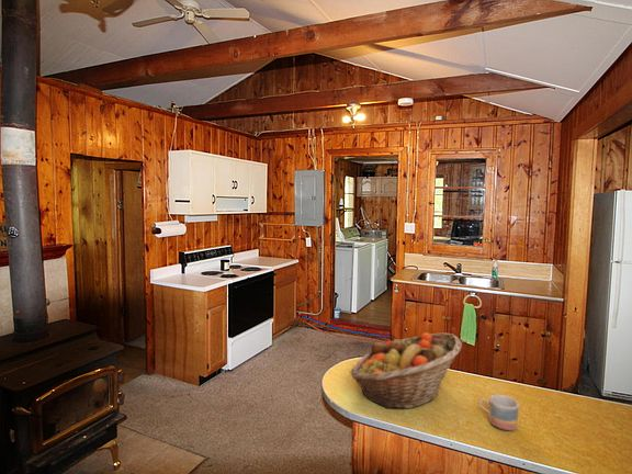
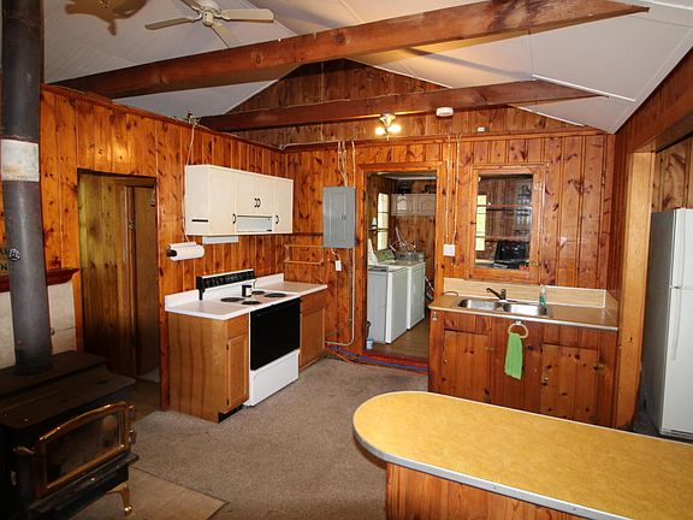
- fruit basket (406, 363)
- mug (498, 411)
